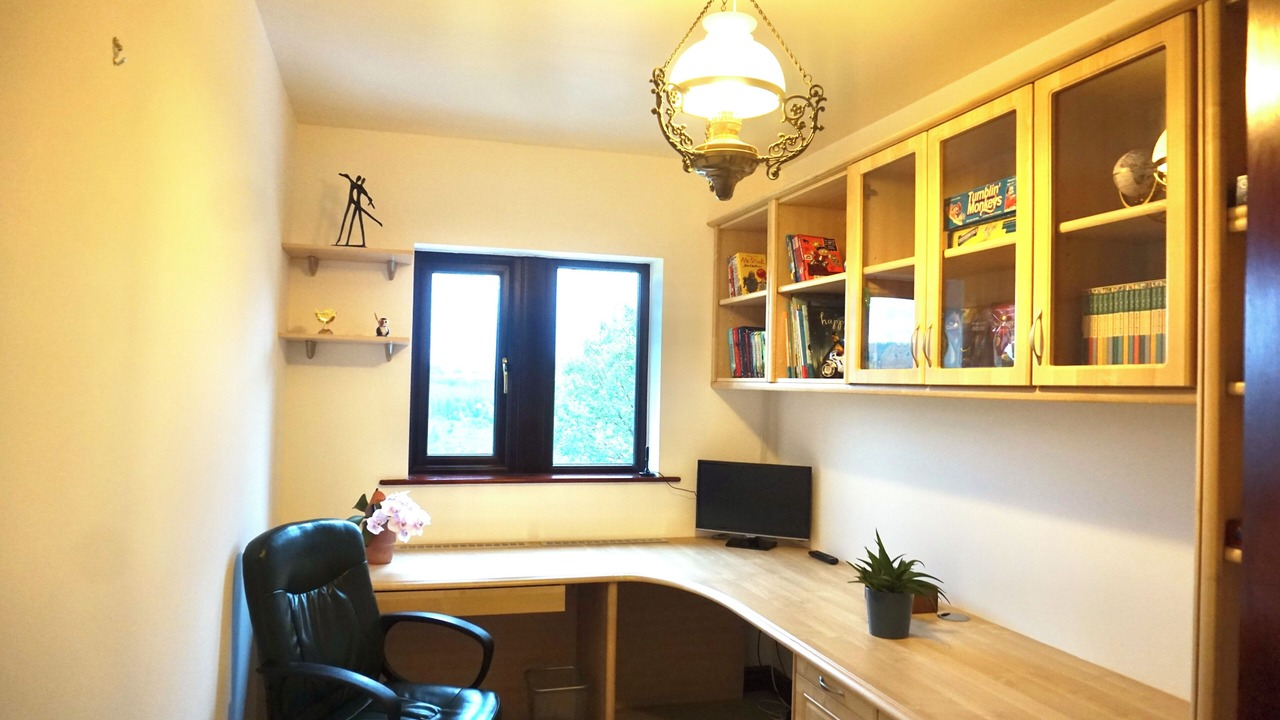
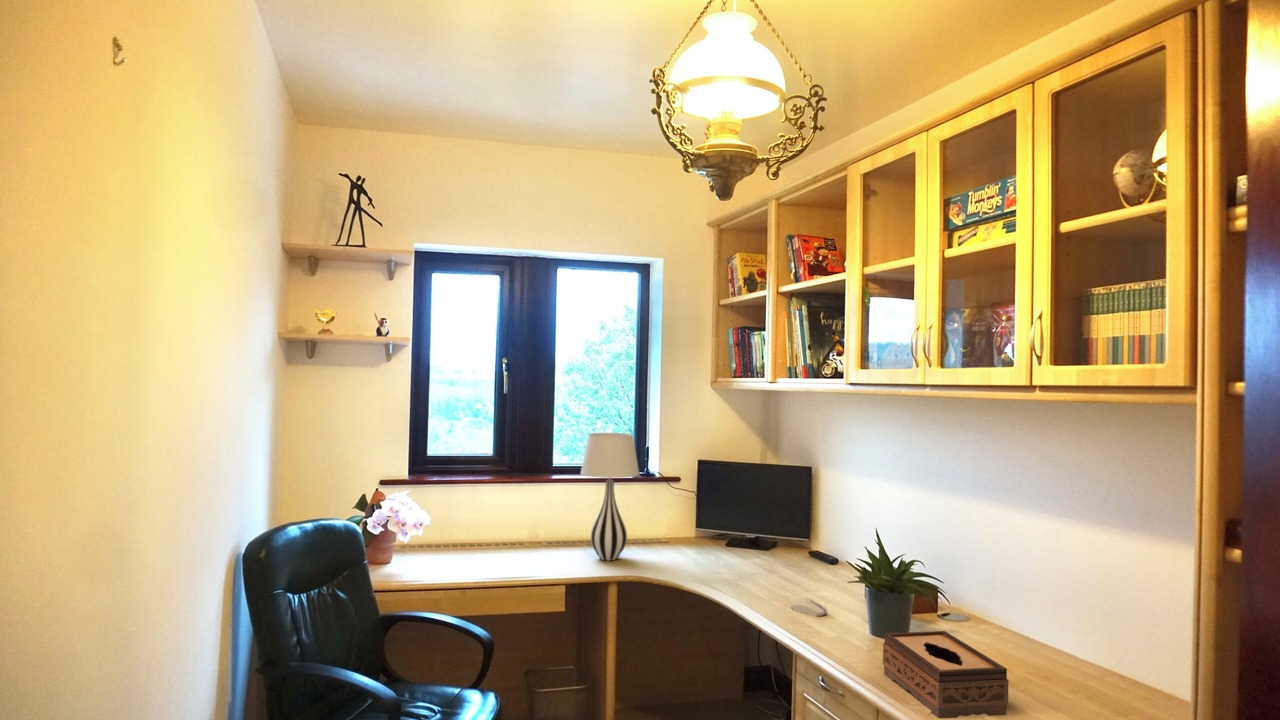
+ table lamp (609, 496)
+ computer mouse (808, 605)
+ tissue box (941, 671)
